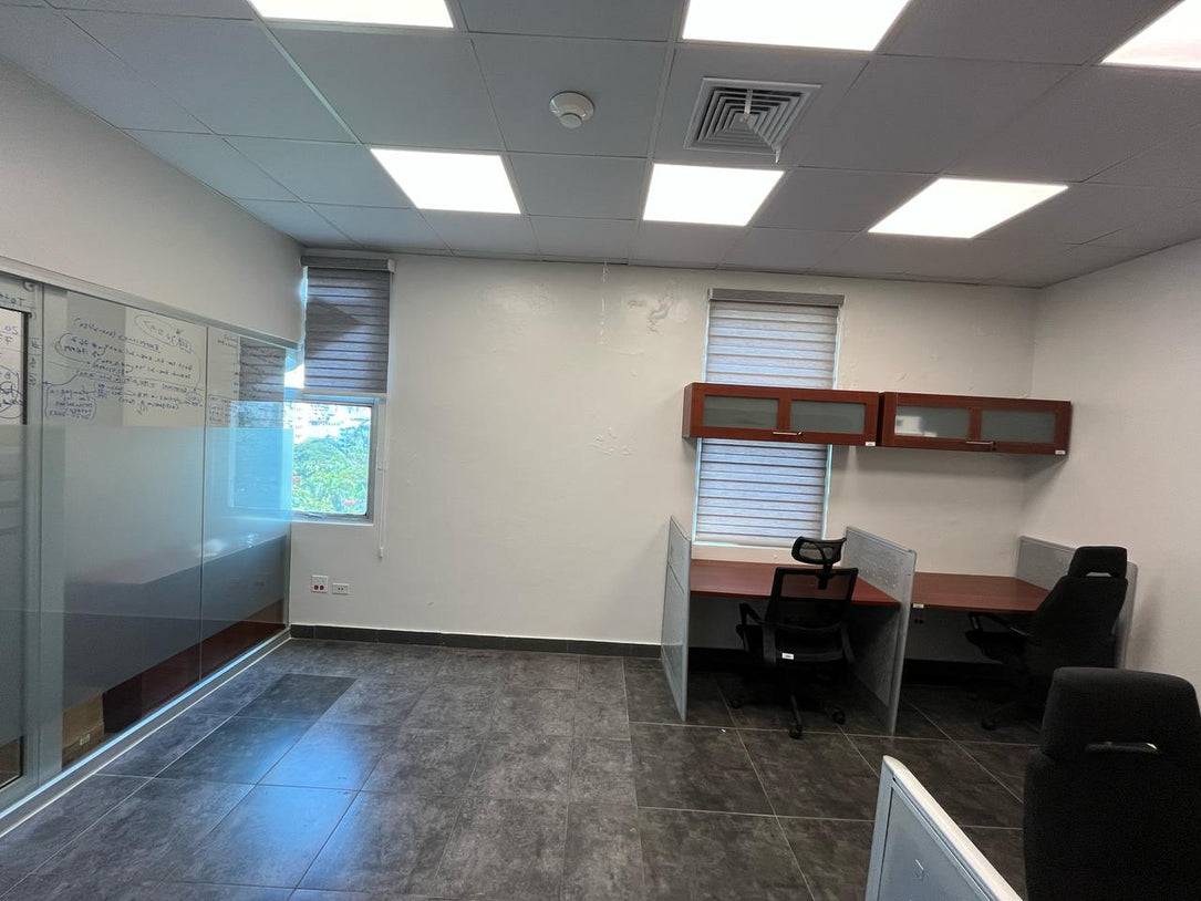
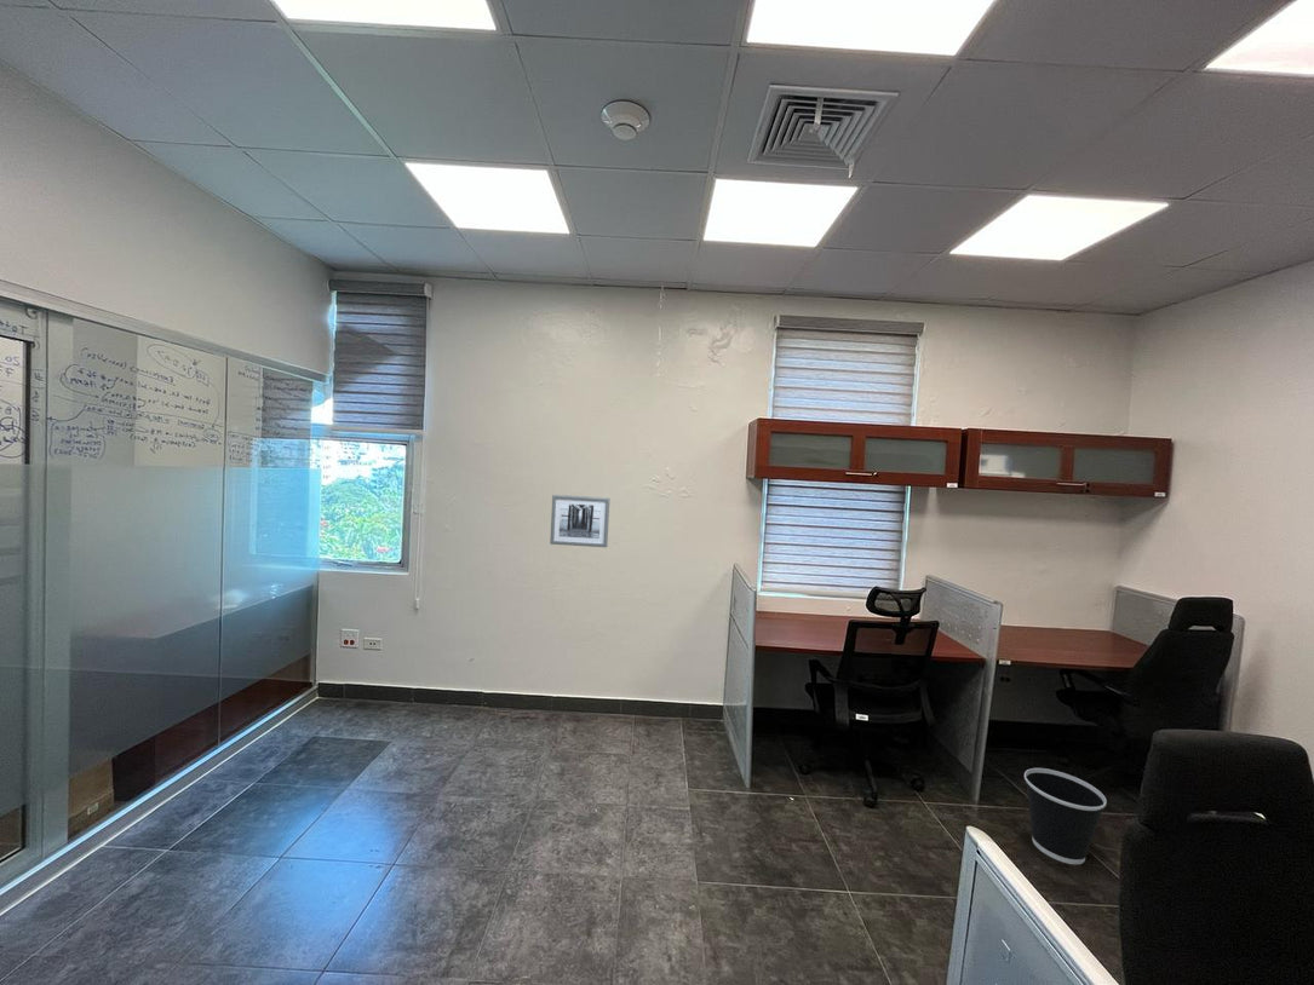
+ wall art (579, 520)
+ wastebasket (1061, 817)
